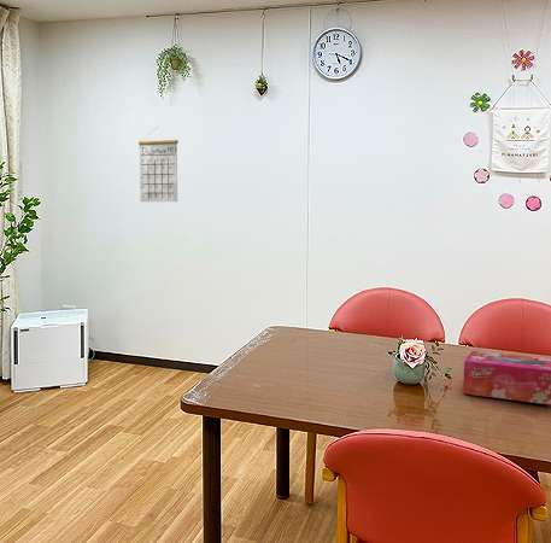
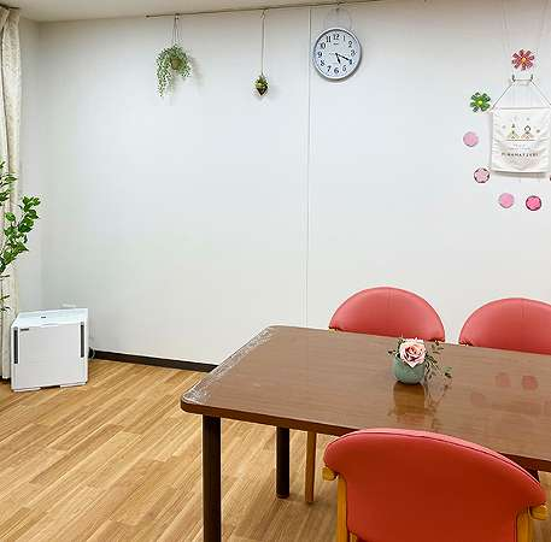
- tissue box (517, 376)
- calendar (158, 164)
